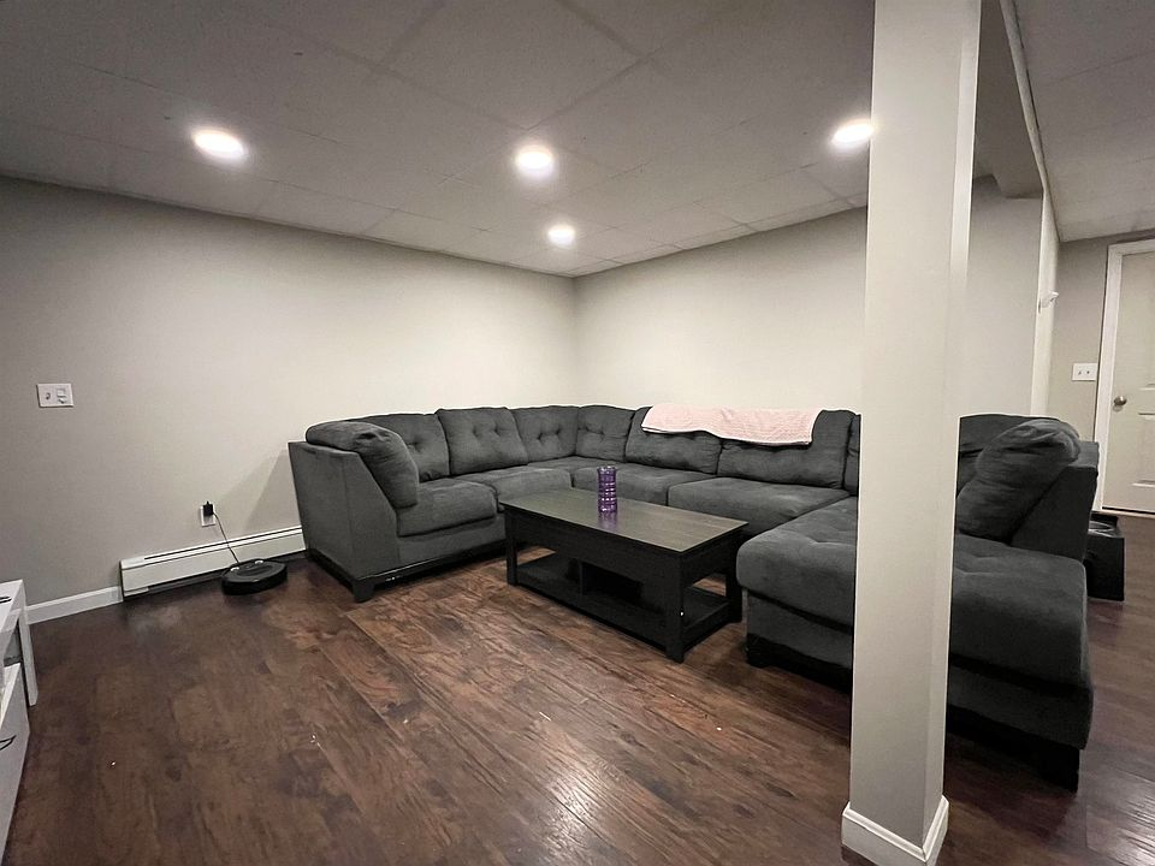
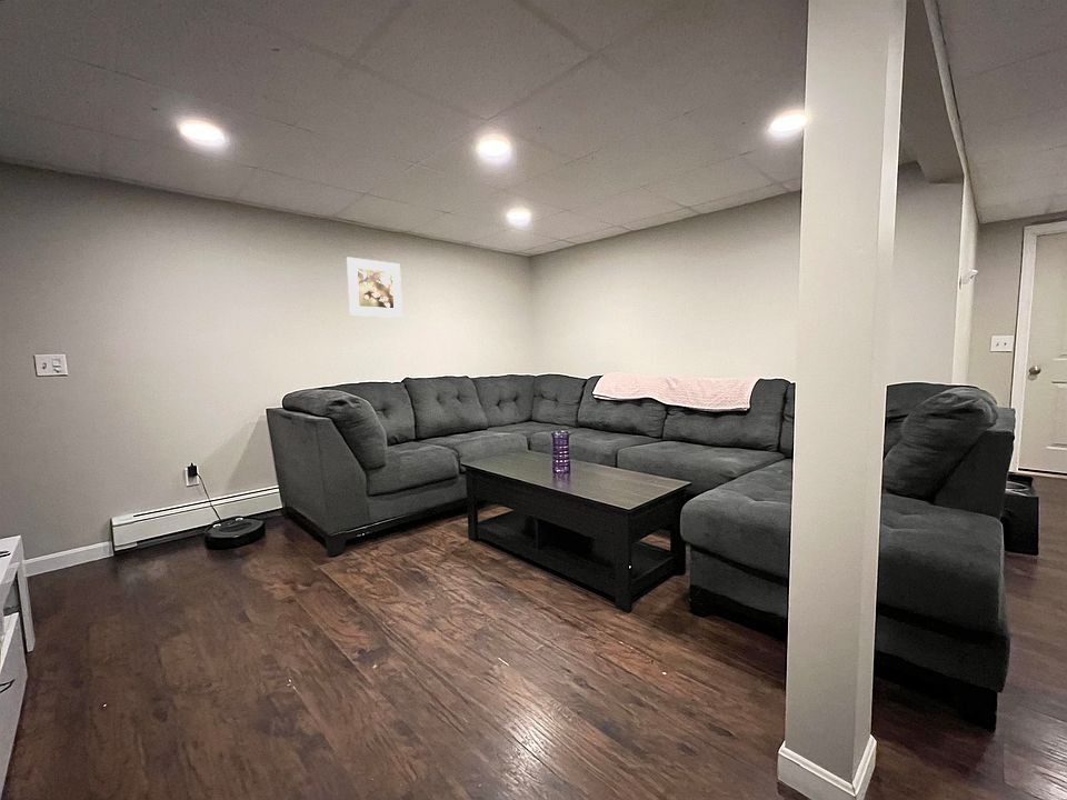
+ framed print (376, 288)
